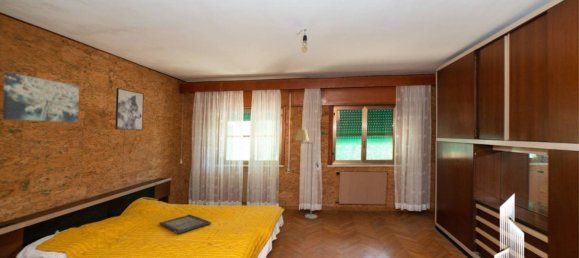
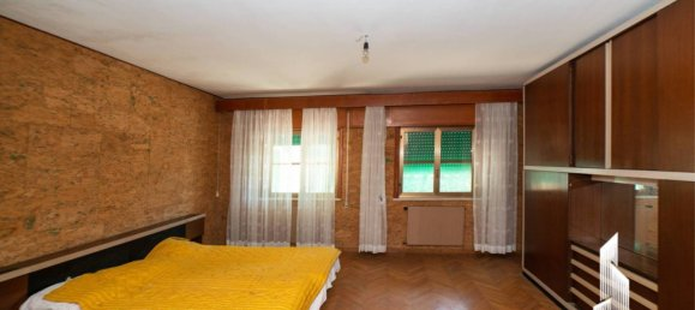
- wall art (130, 110)
- serving tray (185, 222)
- wall art (45, 100)
- floor lamp (311, 173)
